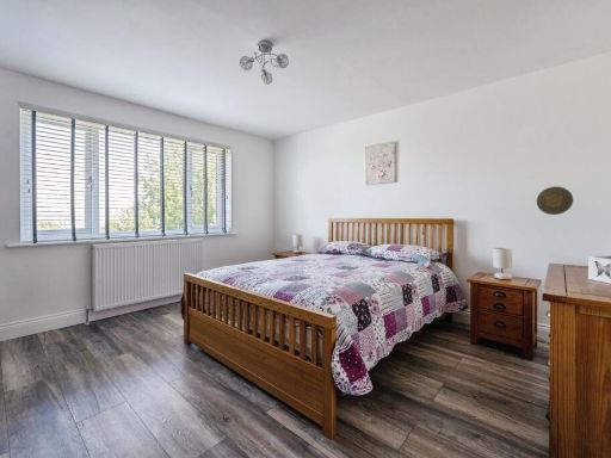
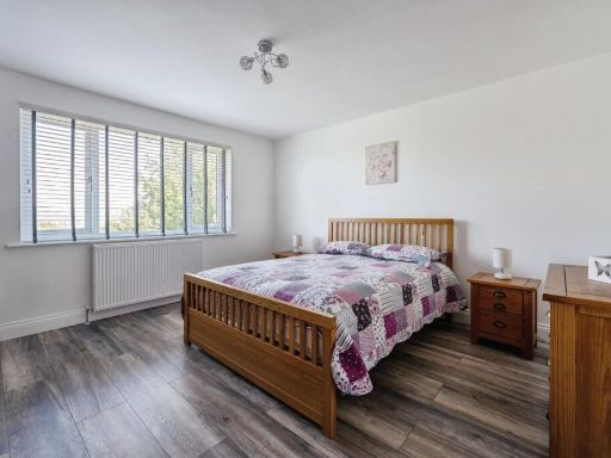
- decorative plate (554, 200)
